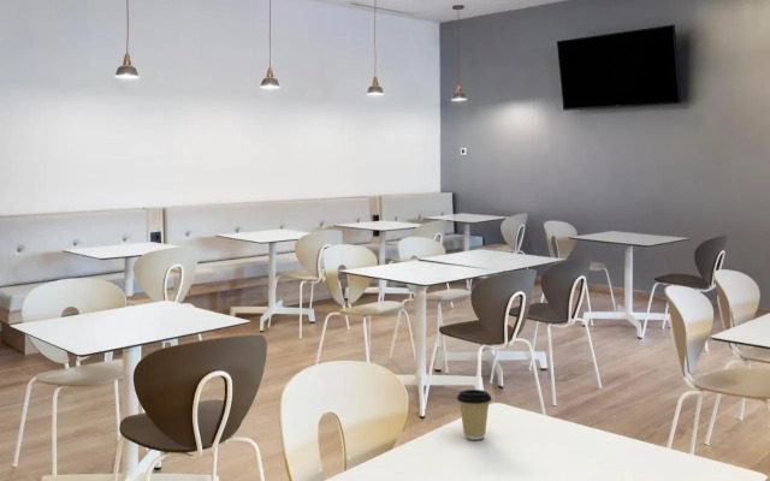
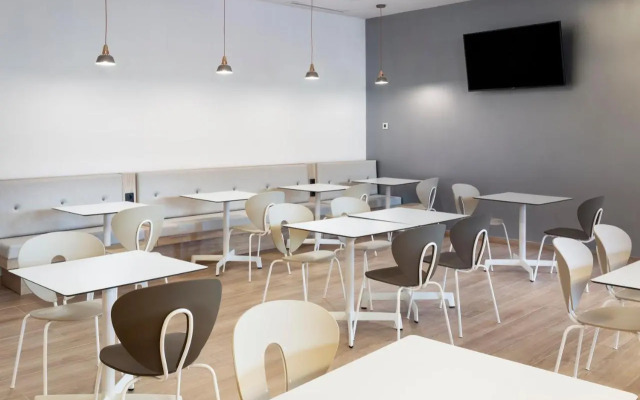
- coffee cup (474, 414)
